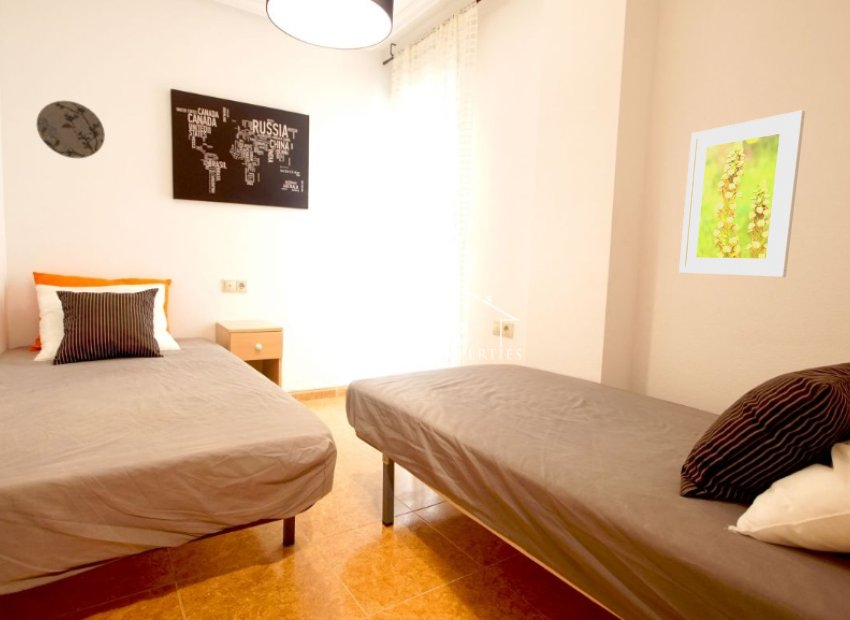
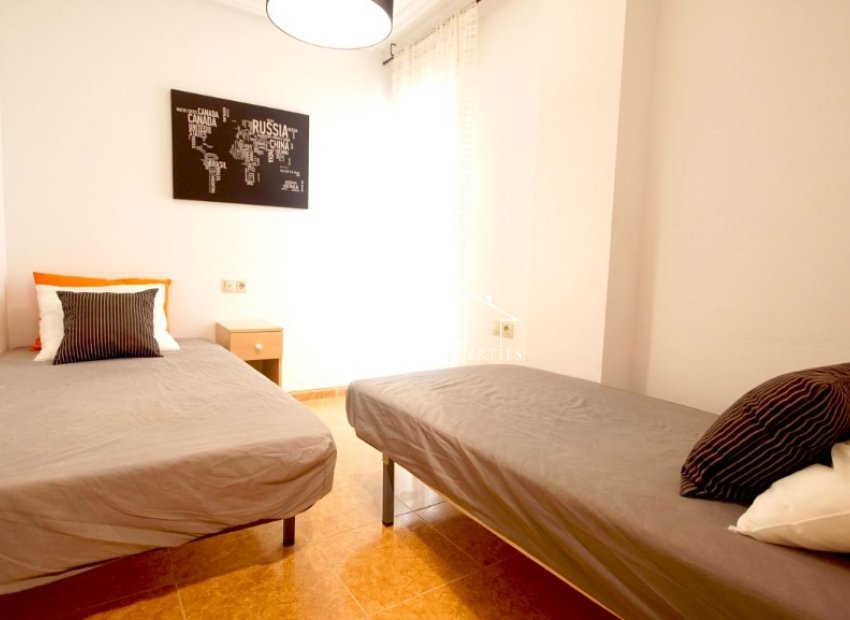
- decorative plate (71, 129)
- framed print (735, 200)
